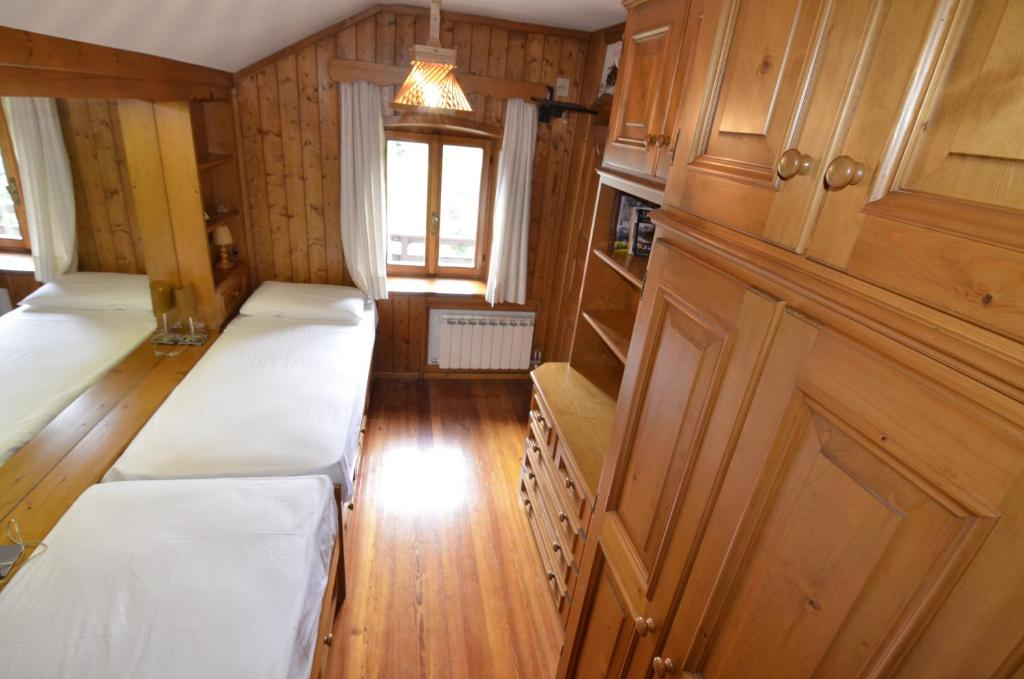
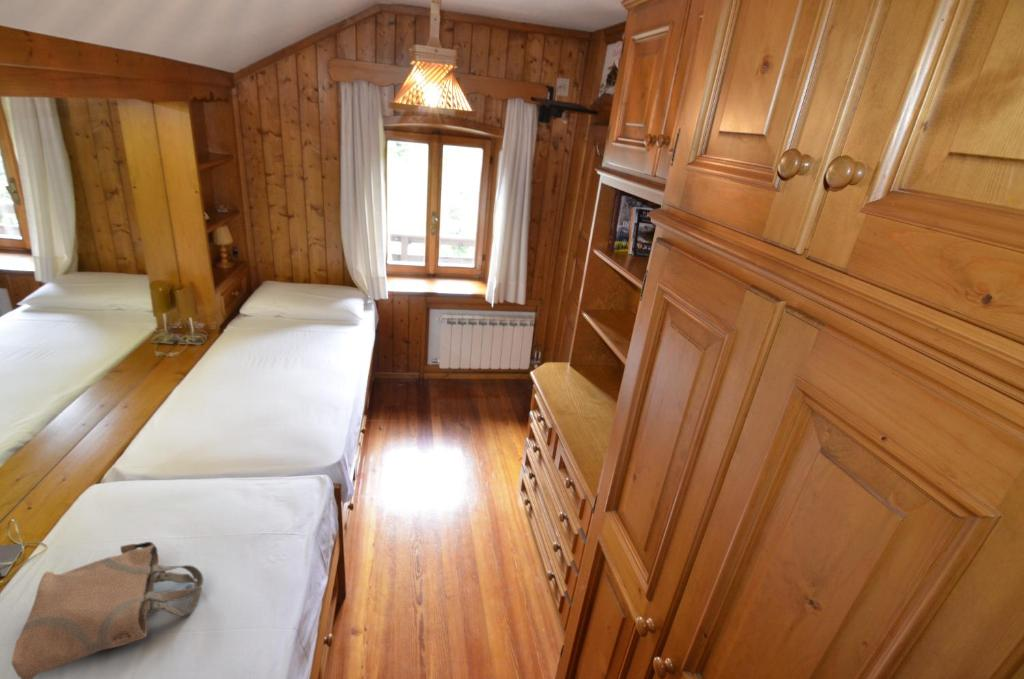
+ tote bag (123, 593)
